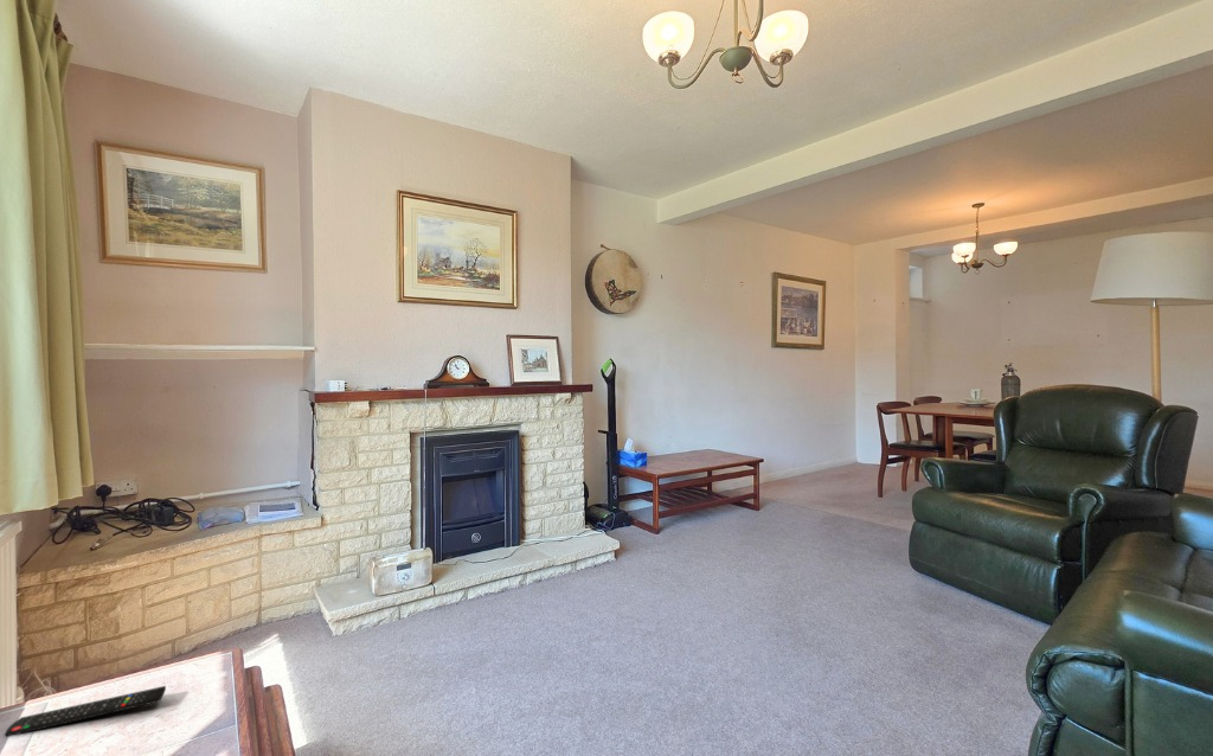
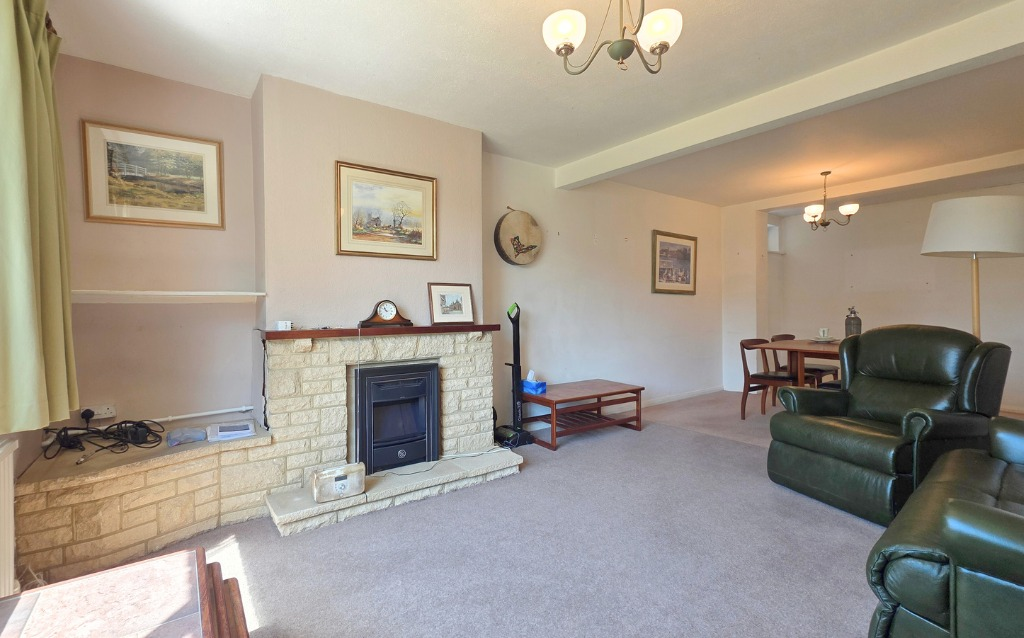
- remote control (89, 711)
